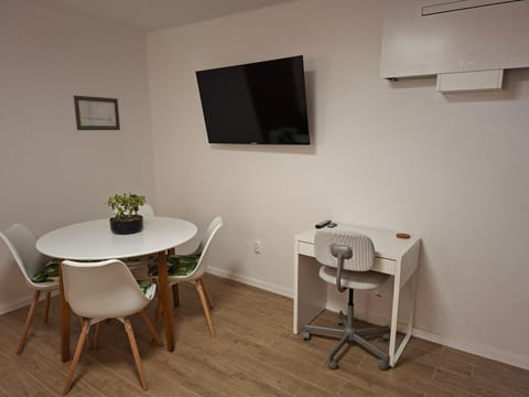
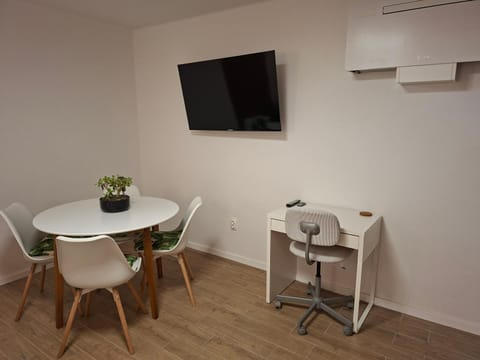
- wall art (98, 114)
